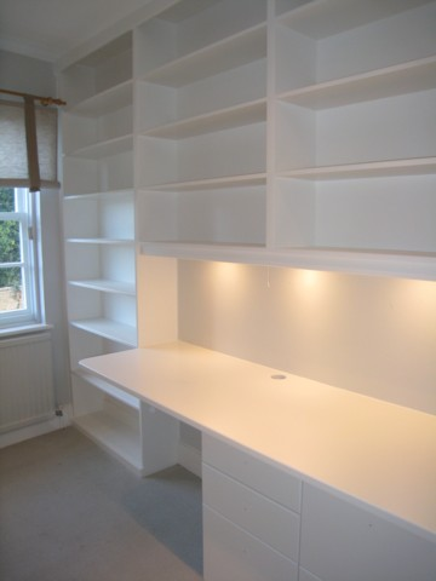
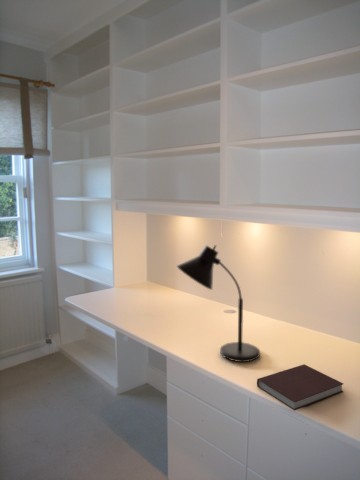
+ desk lamp (211, 289)
+ notebook (299, 385)
